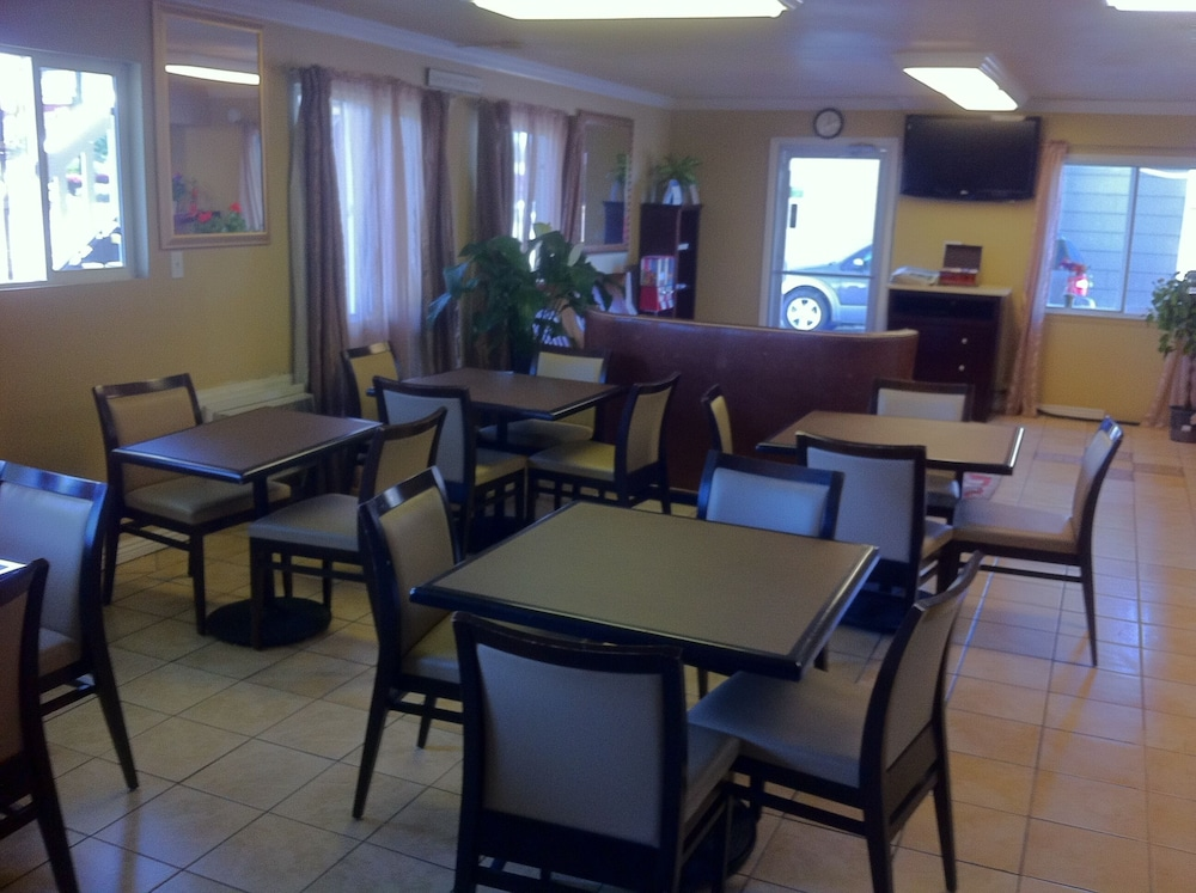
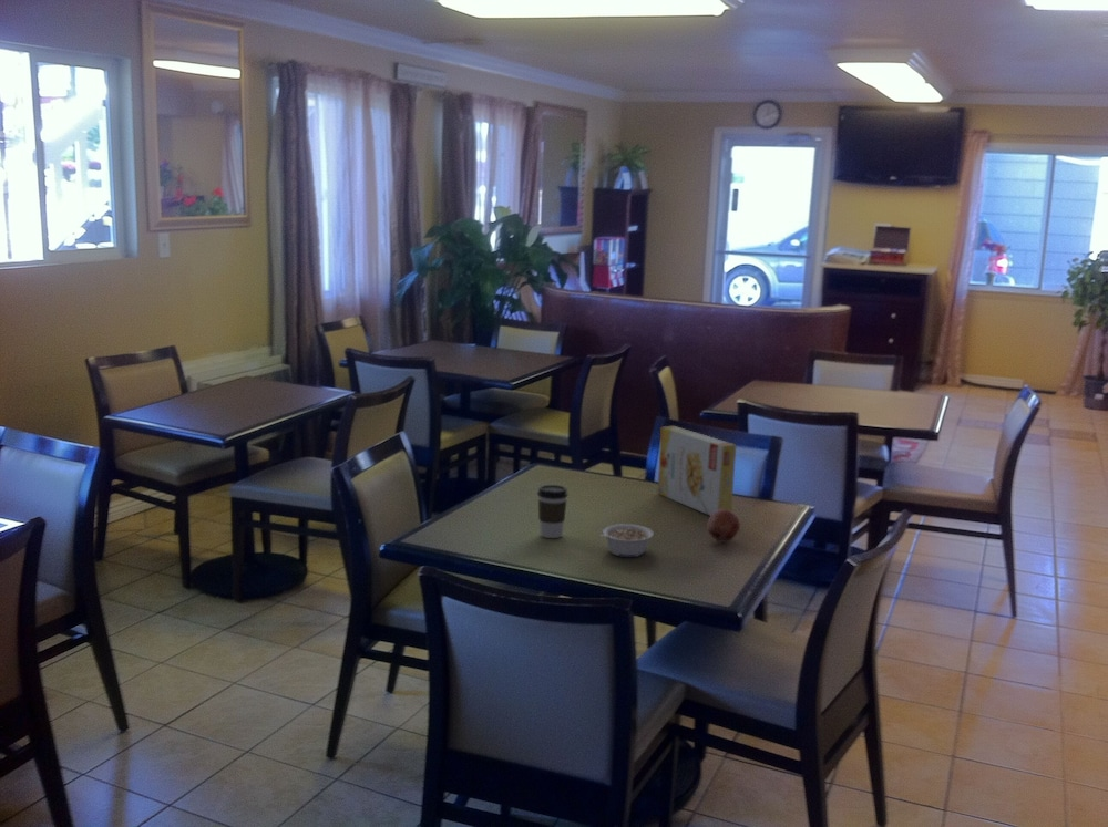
+ cereal box (695, 471)
+ fruit (722, 525)
+ legume (627, 540)
+ coffee cup (552, 511)
